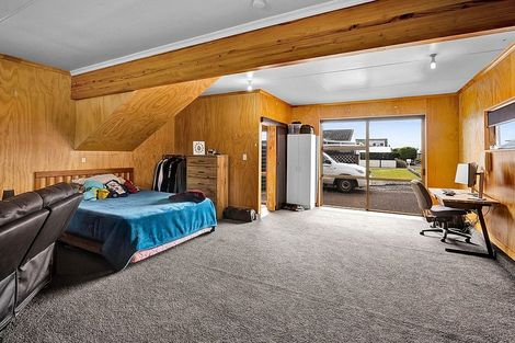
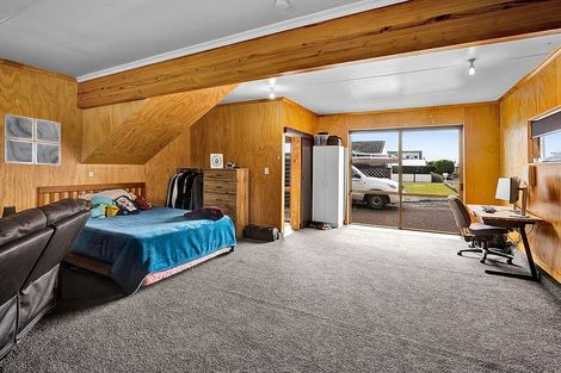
+ wall art (32, 142)
